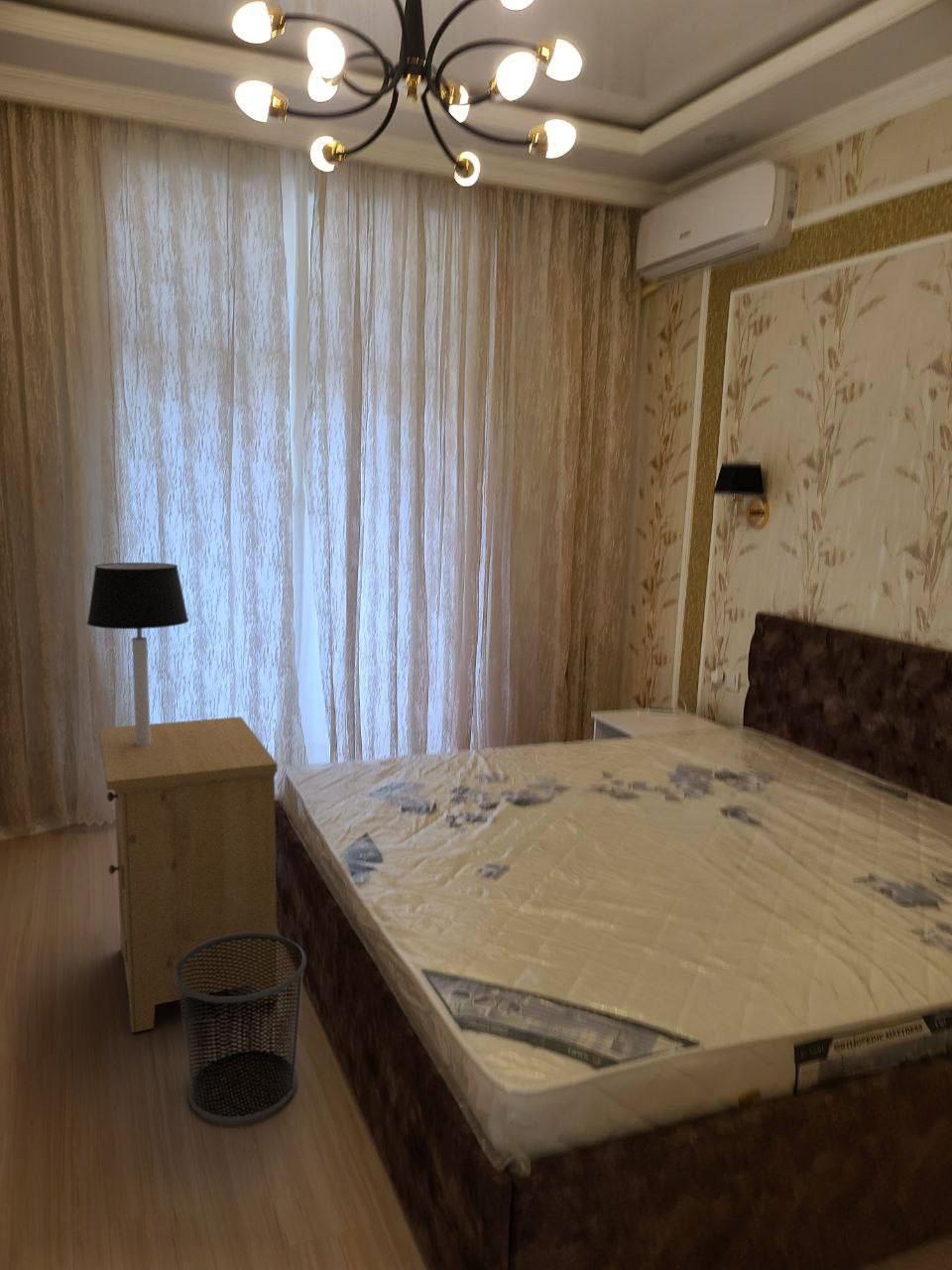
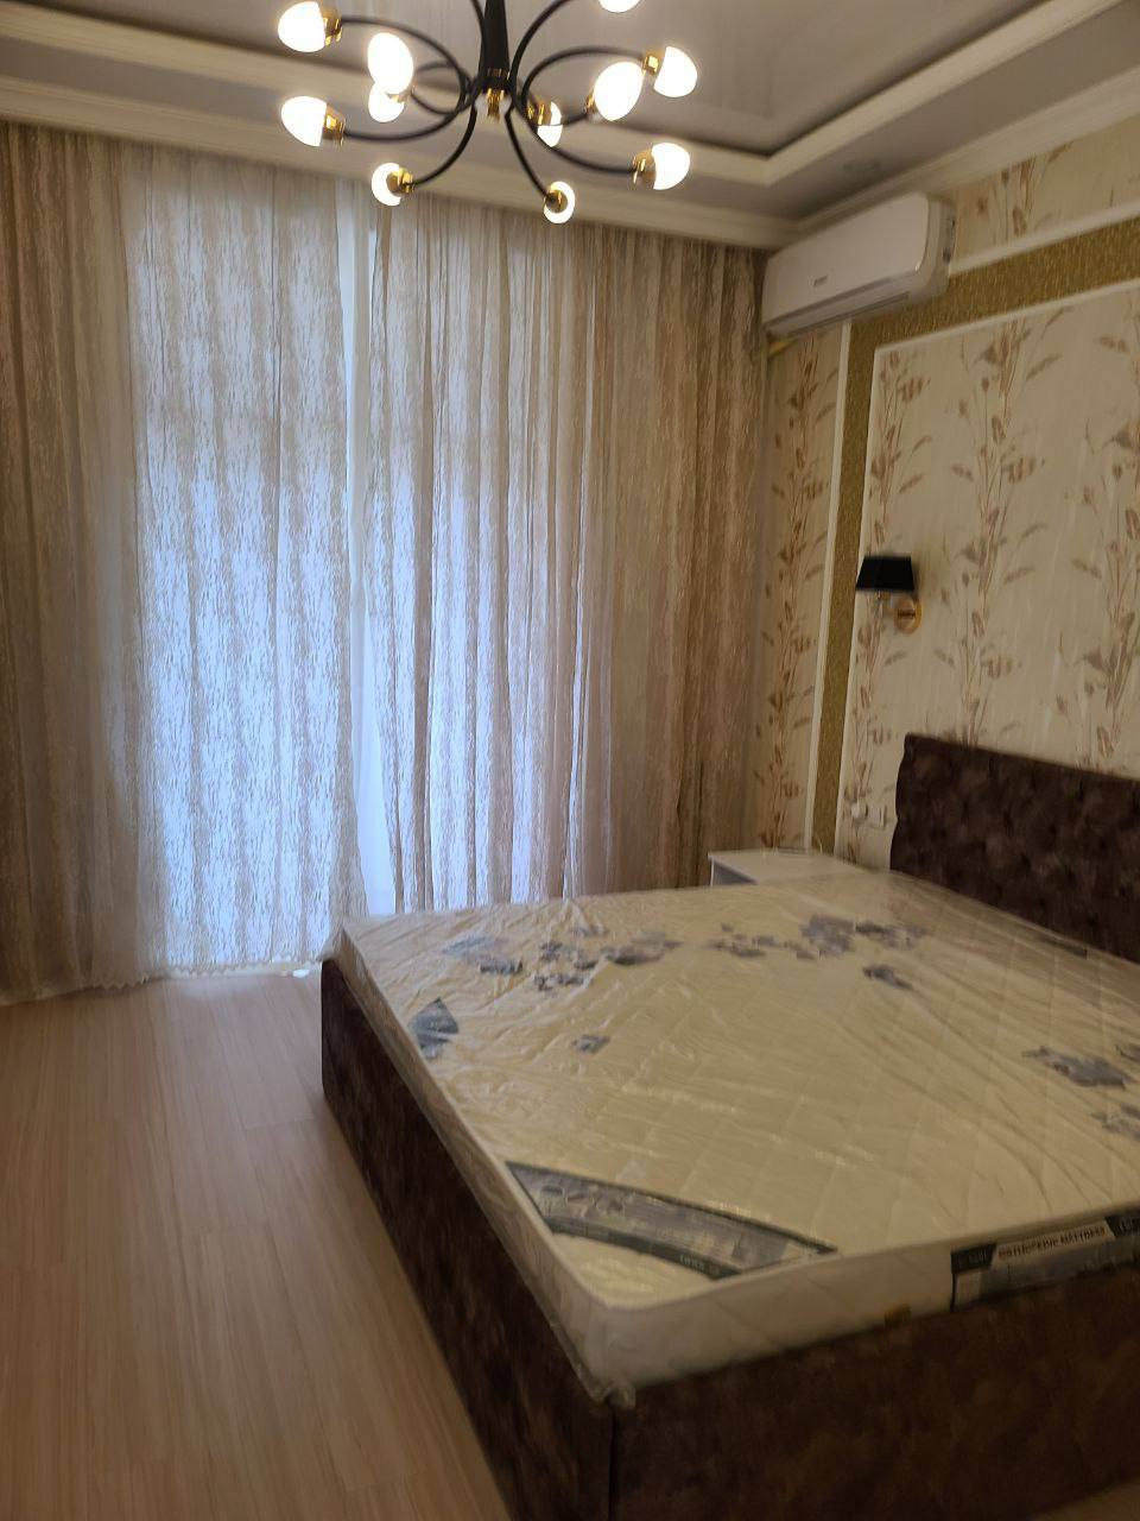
- waste bin (242, 1025)
- nightstand (185, 862)
- table lamp (140, 655)
